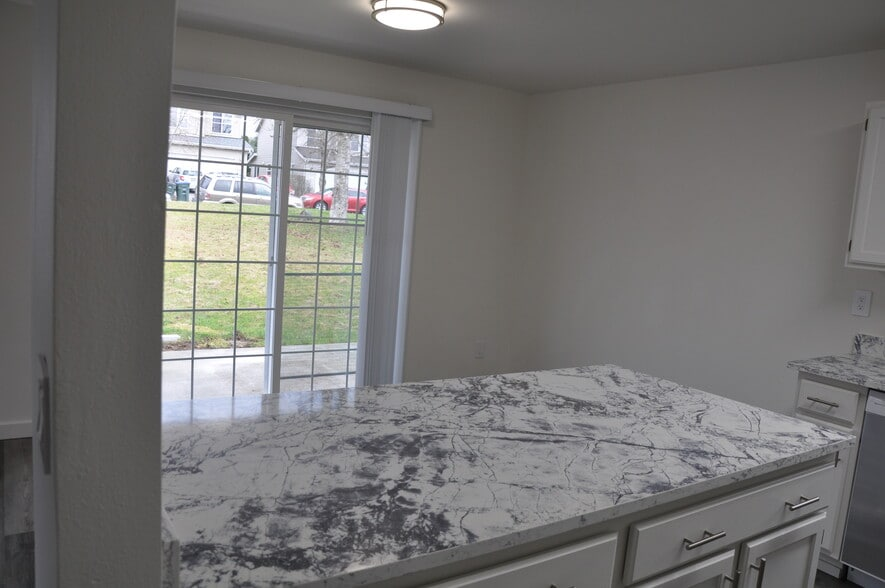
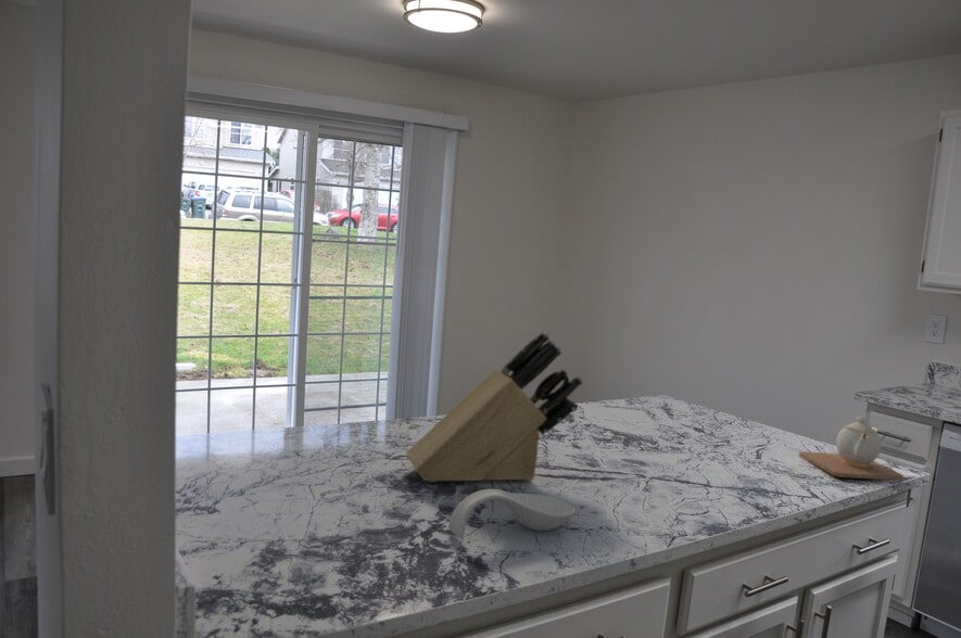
+ teapot (851, 442)
+ spoon rest (515, 509)
+ knife block (495, 403)
